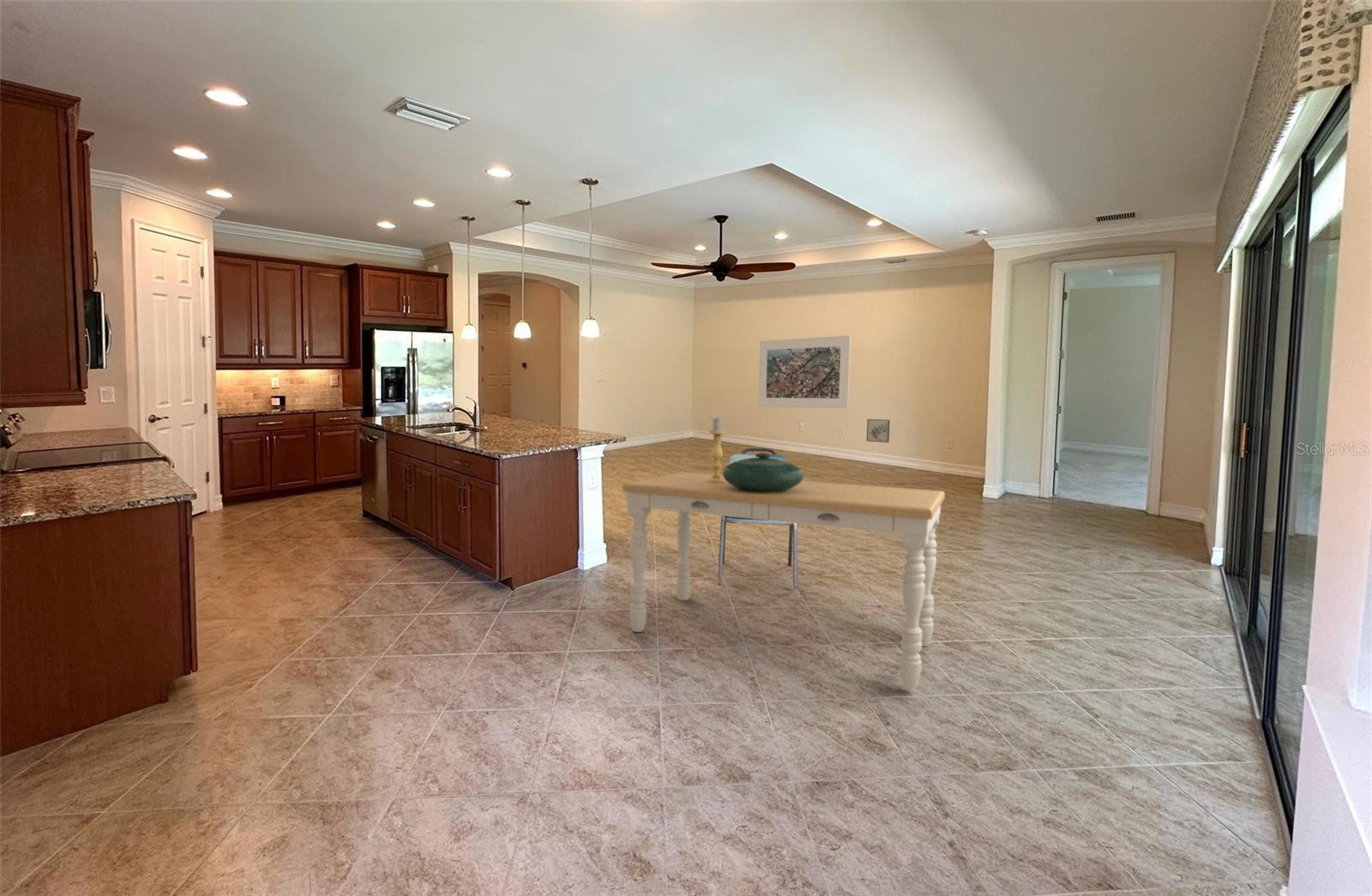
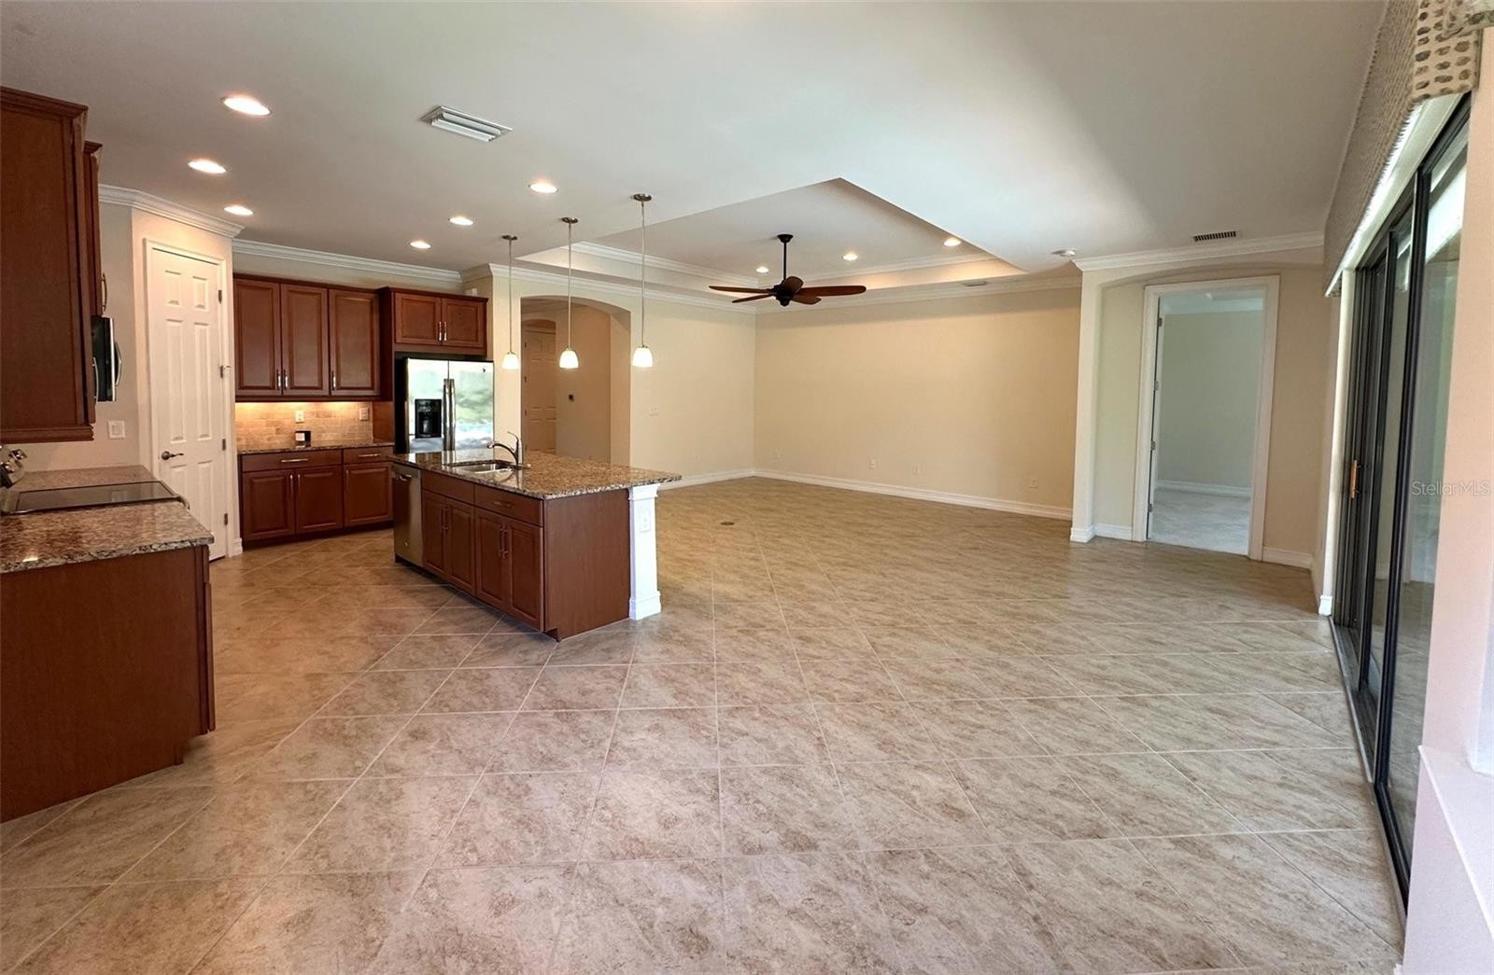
- candle holder (717, 448)
- dining table (786, 521)
- decorative bowl (762, 471)
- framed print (802, 373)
- dining chair (758, 519)
- wall art (878, 430)
